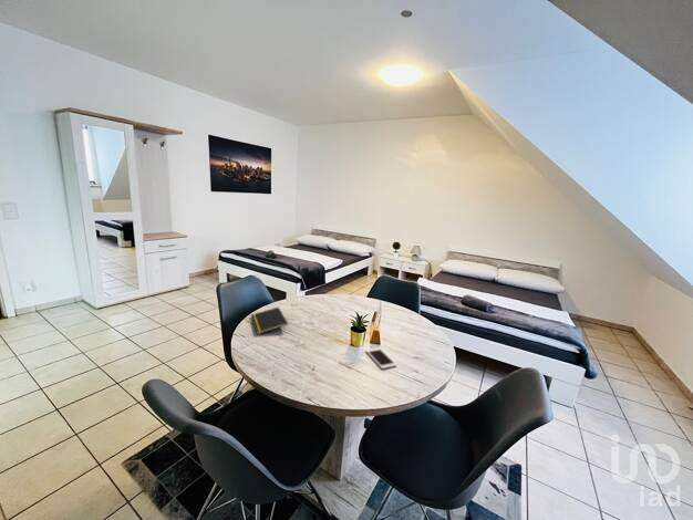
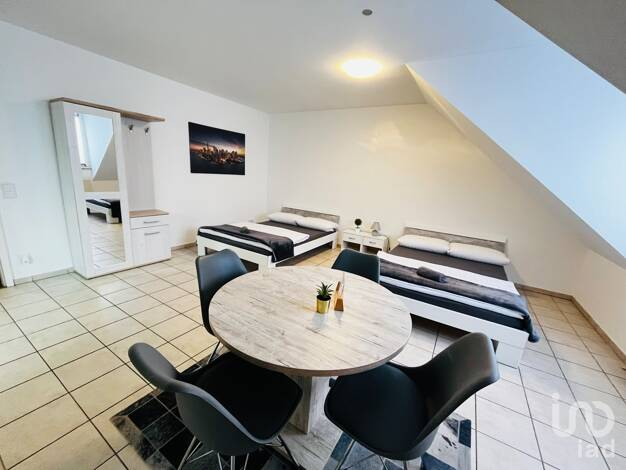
- notepad (268, 319)
- cell phone (380, 357)
